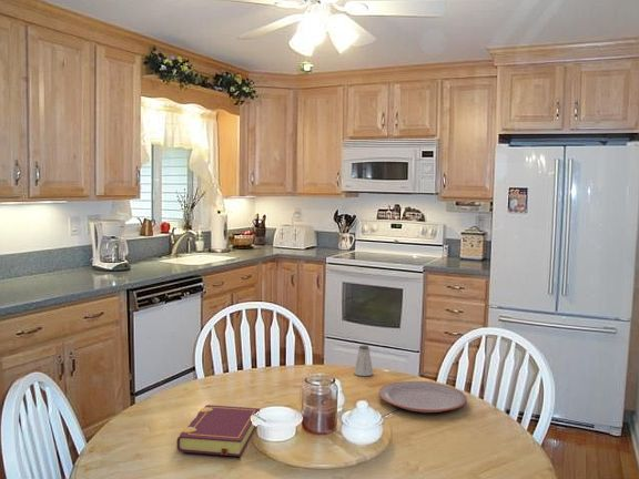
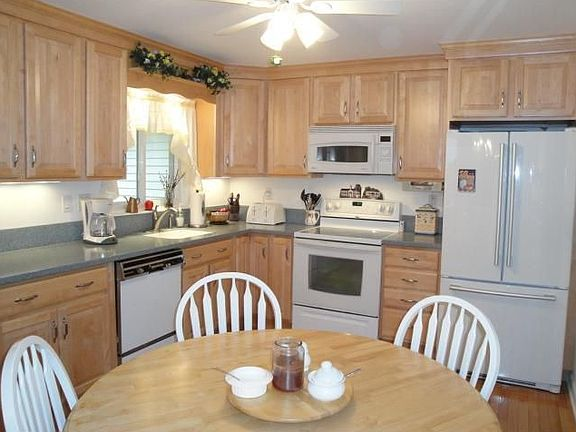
- plate (422, 397)
- saltshaker (363, 359)
- book (220, 428)
